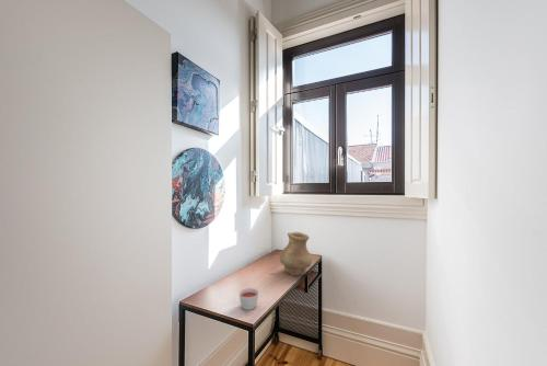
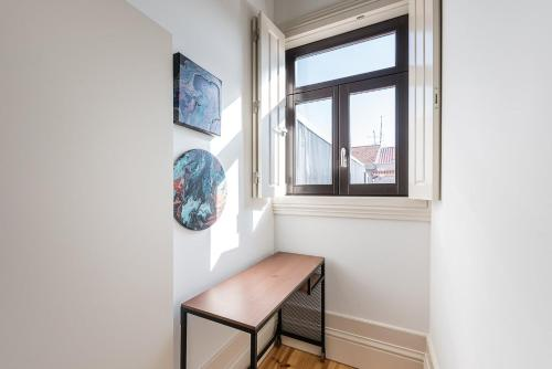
- vase (295, 252)
- candle (248, 299)
